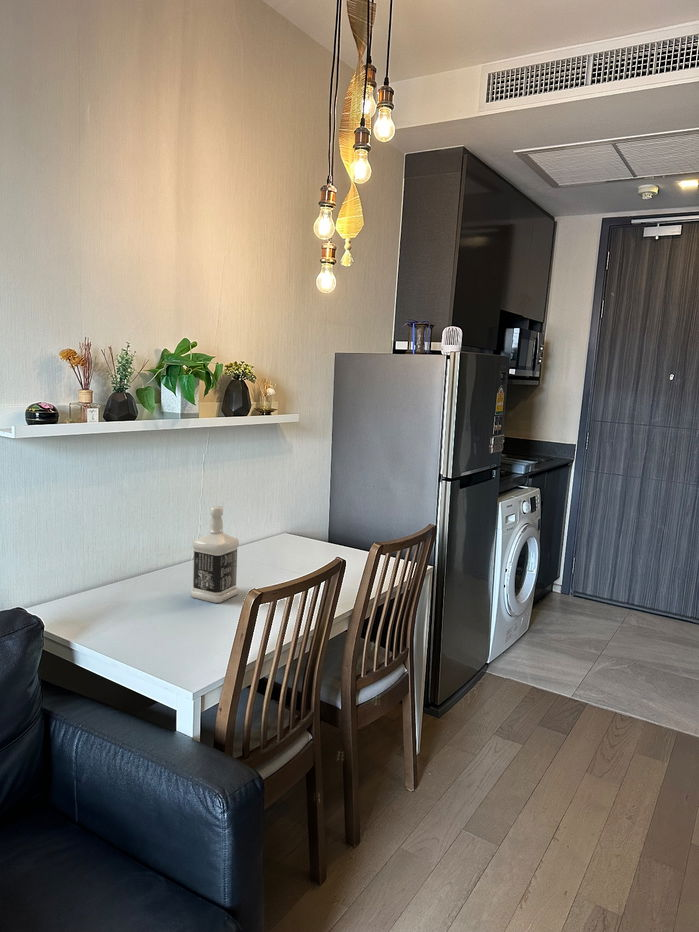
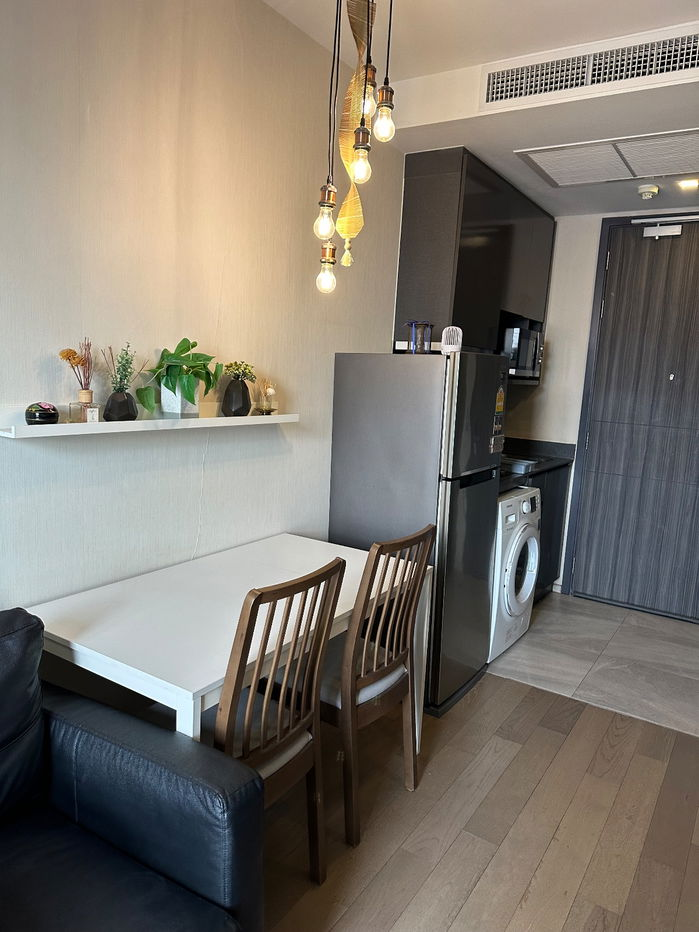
- bottle (215, 551)
